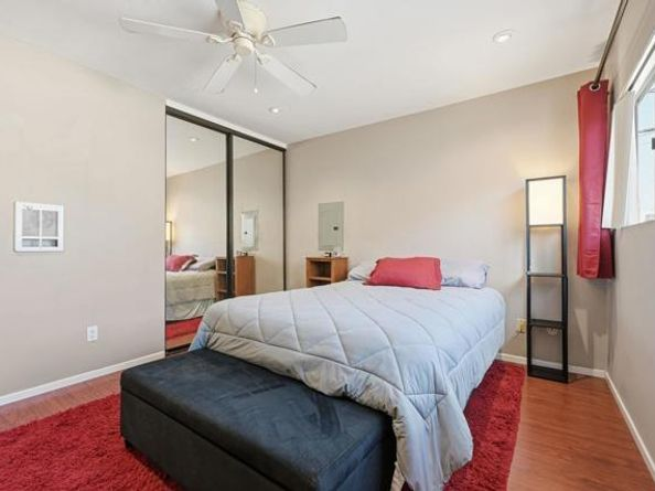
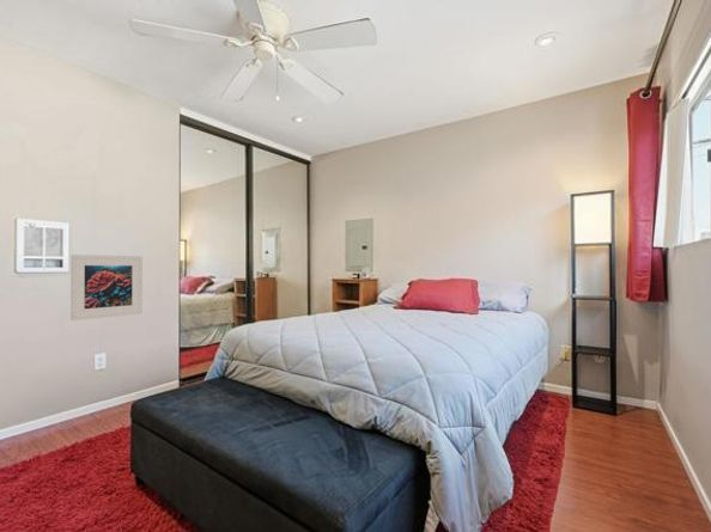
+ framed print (109, 286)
